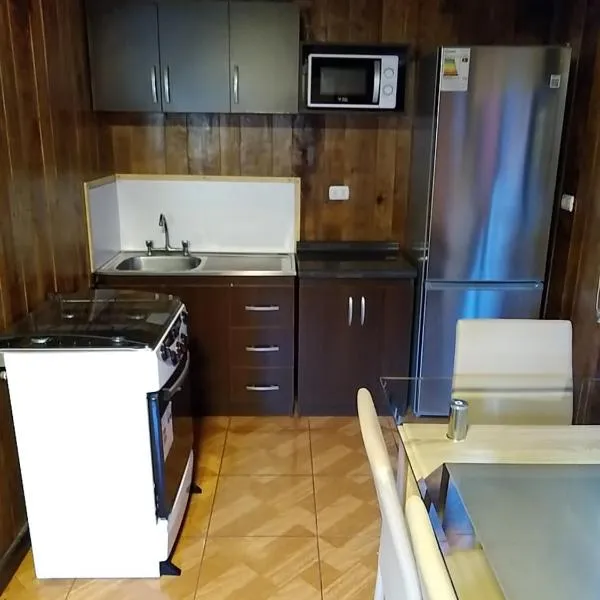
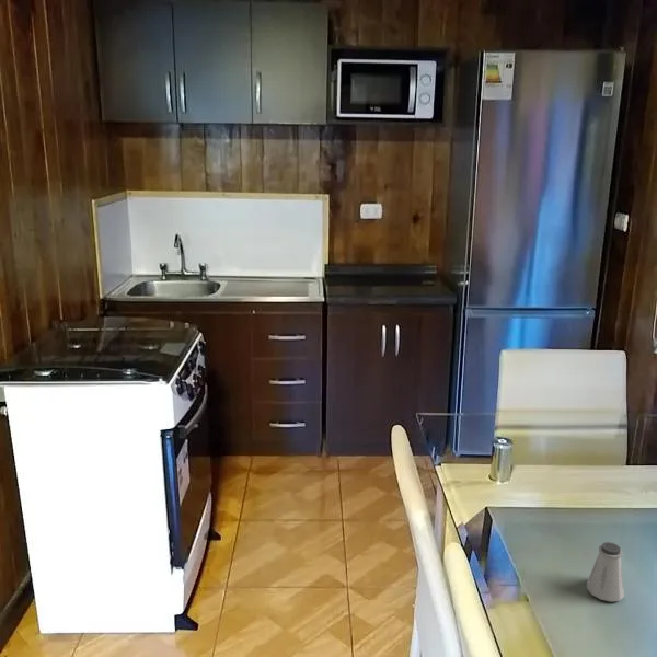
+ saltshaker (608, 568)
